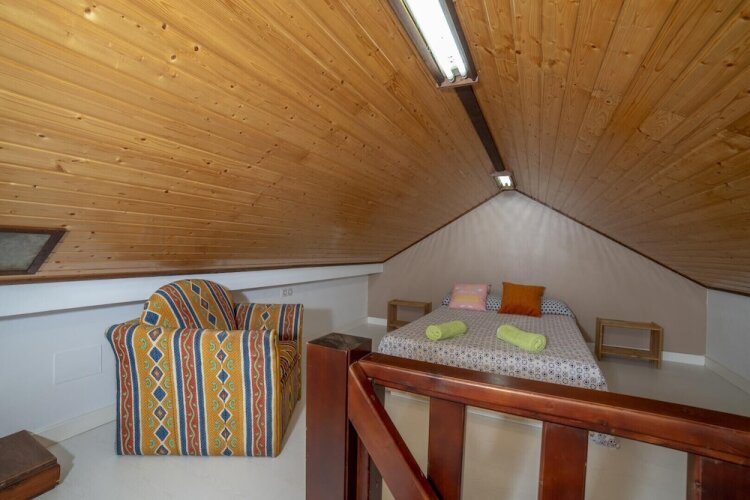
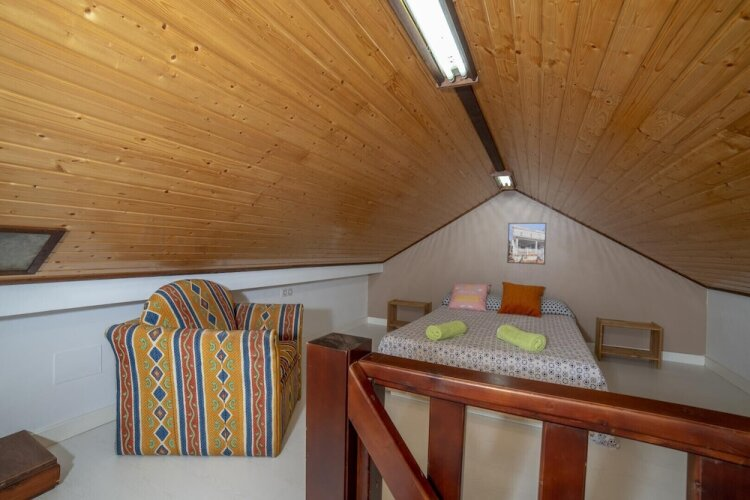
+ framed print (526, 243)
